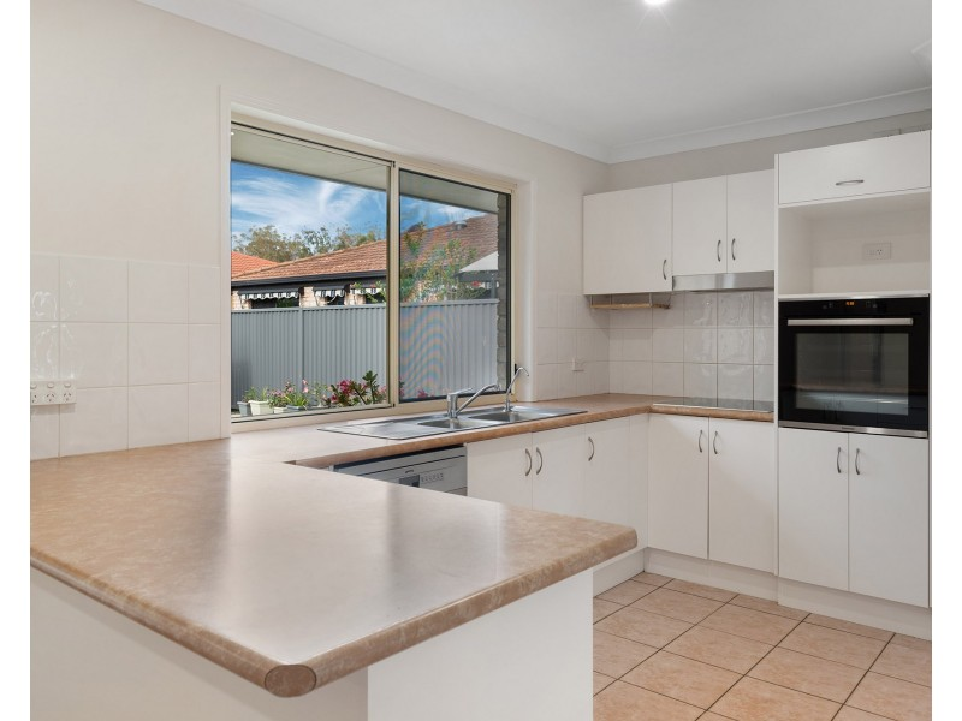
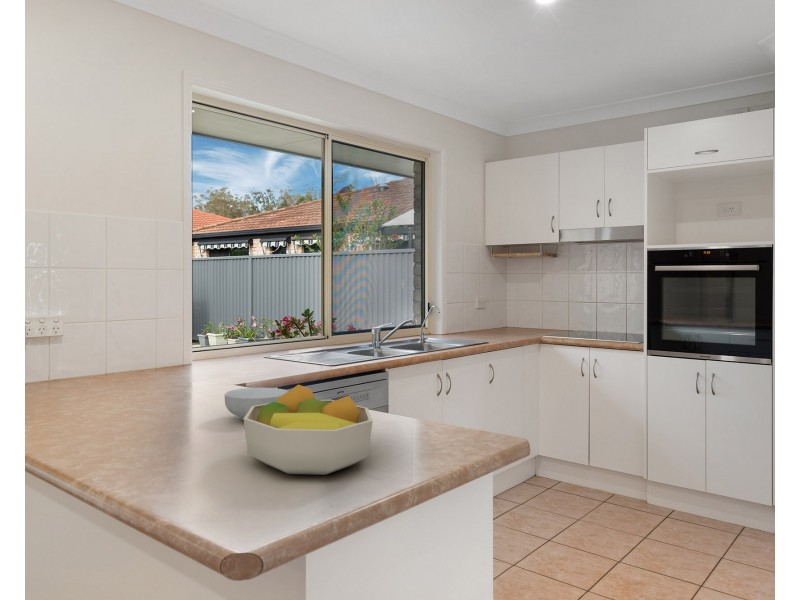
+ fruit bowl (308, 425)
+ cereal bowl (257, 404)
